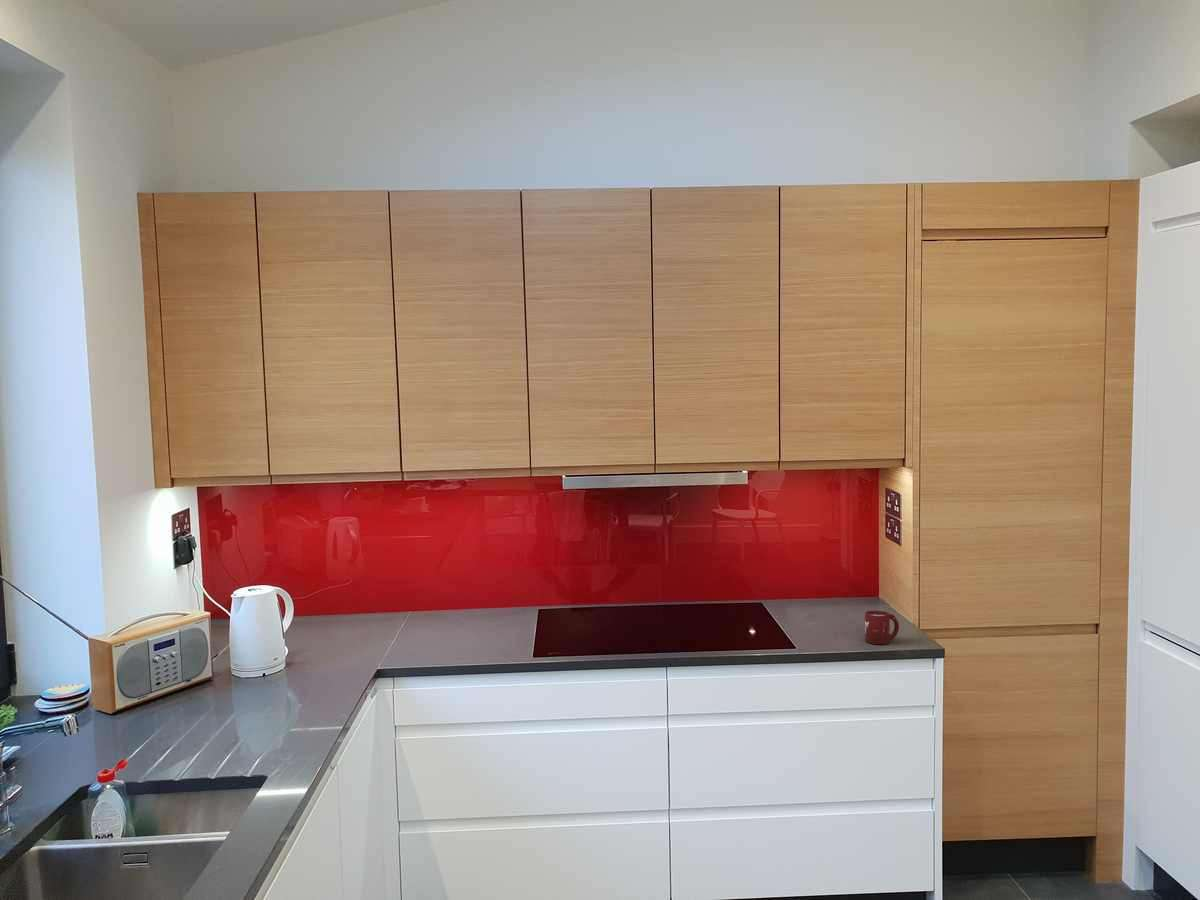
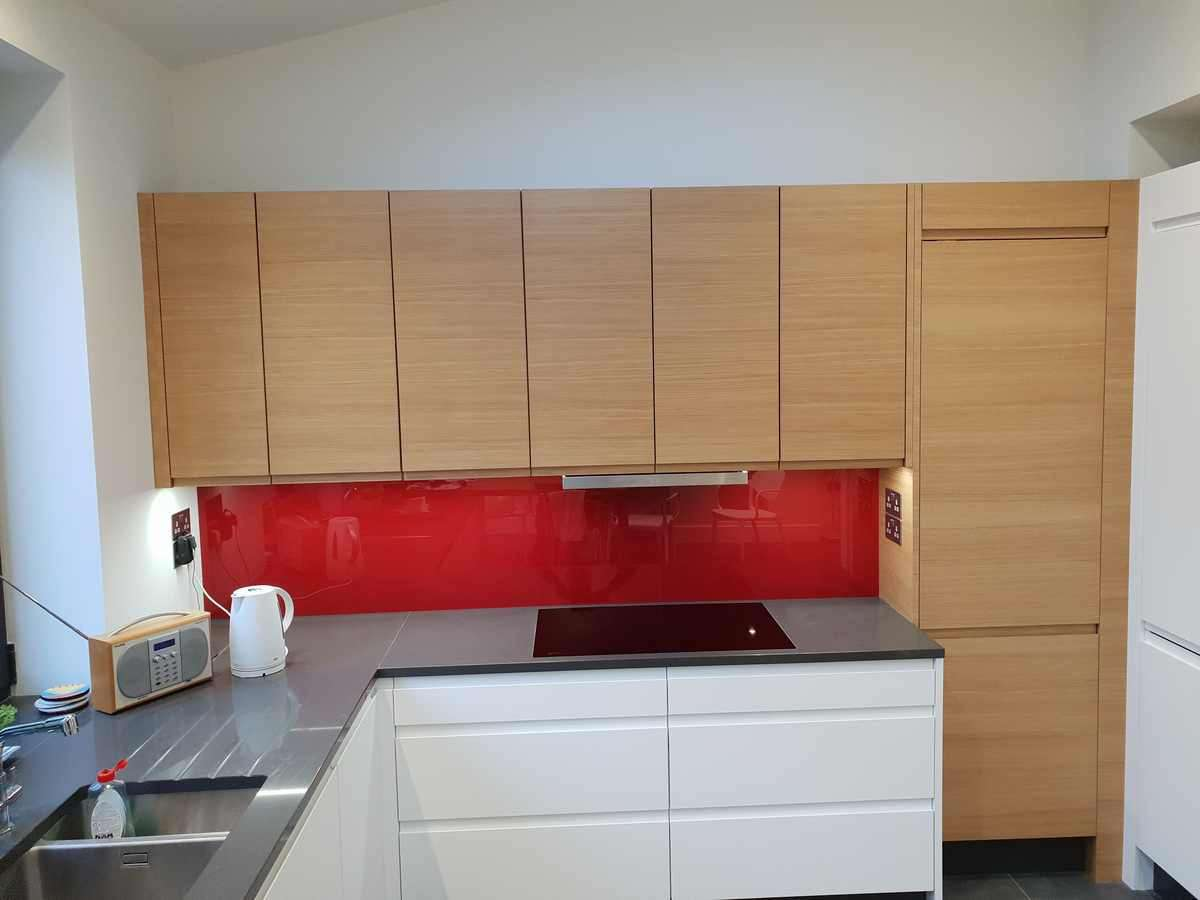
- cup (882, 626)
